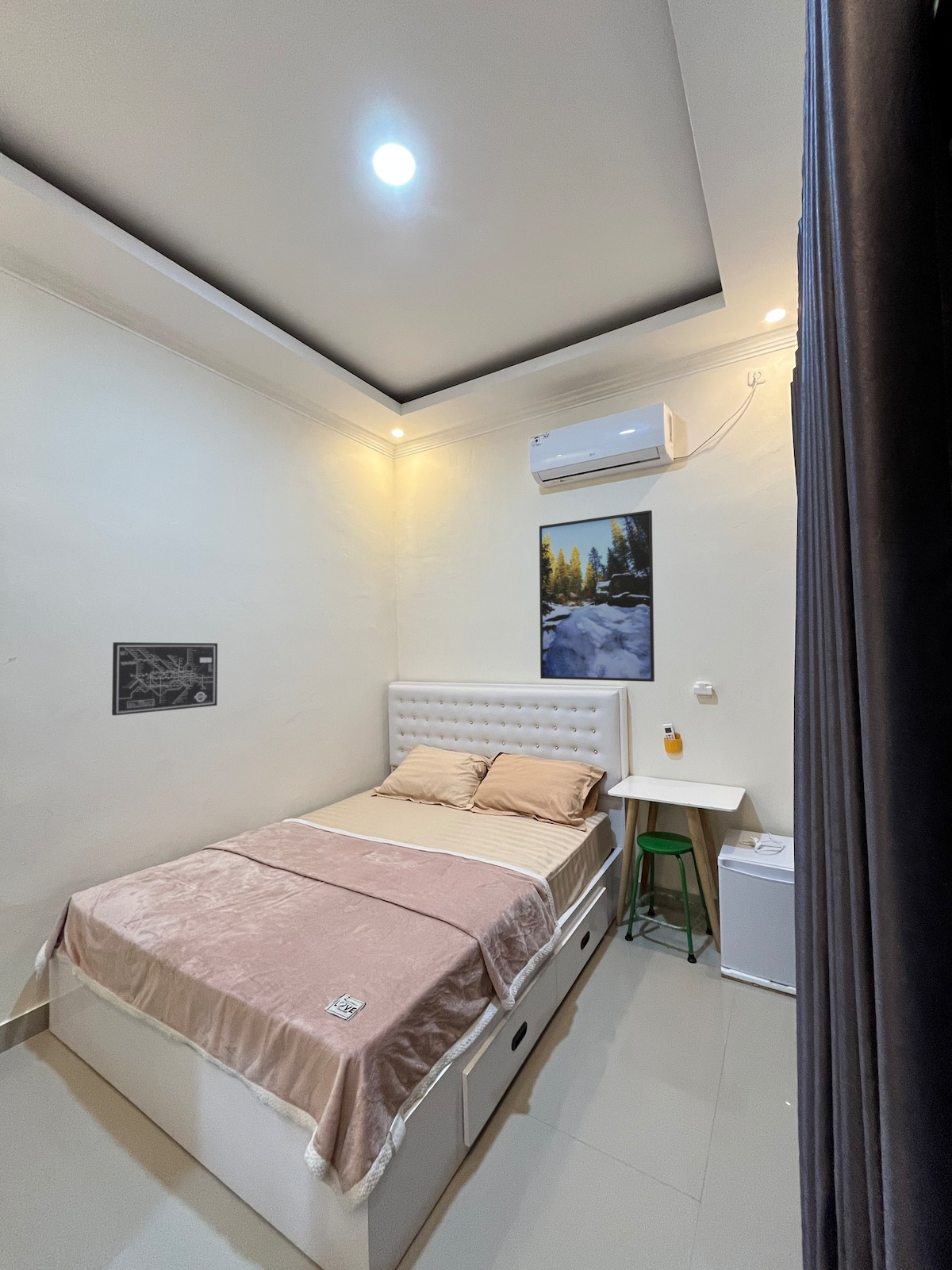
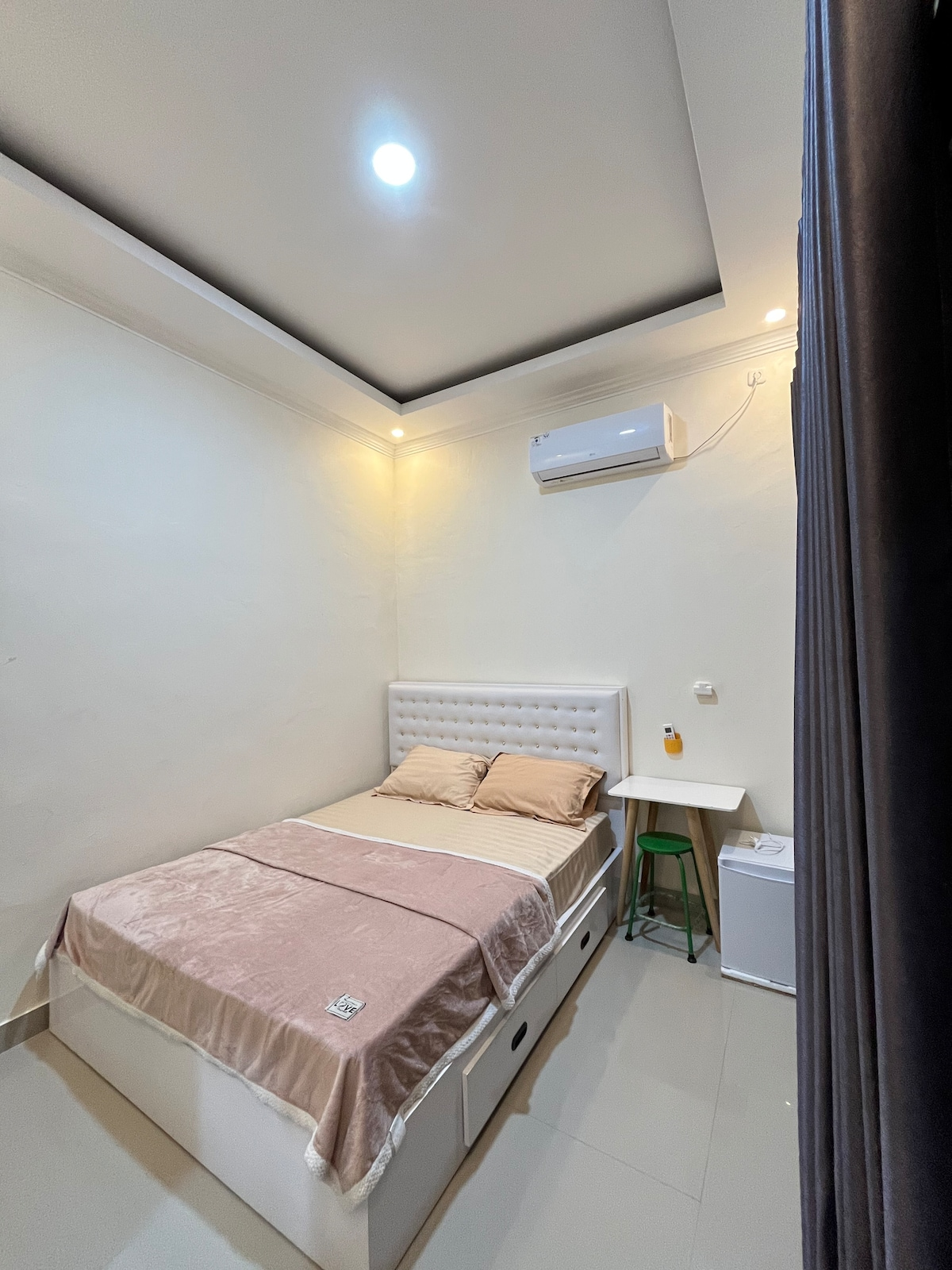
- wall art (168, 676)
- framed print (593, 598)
